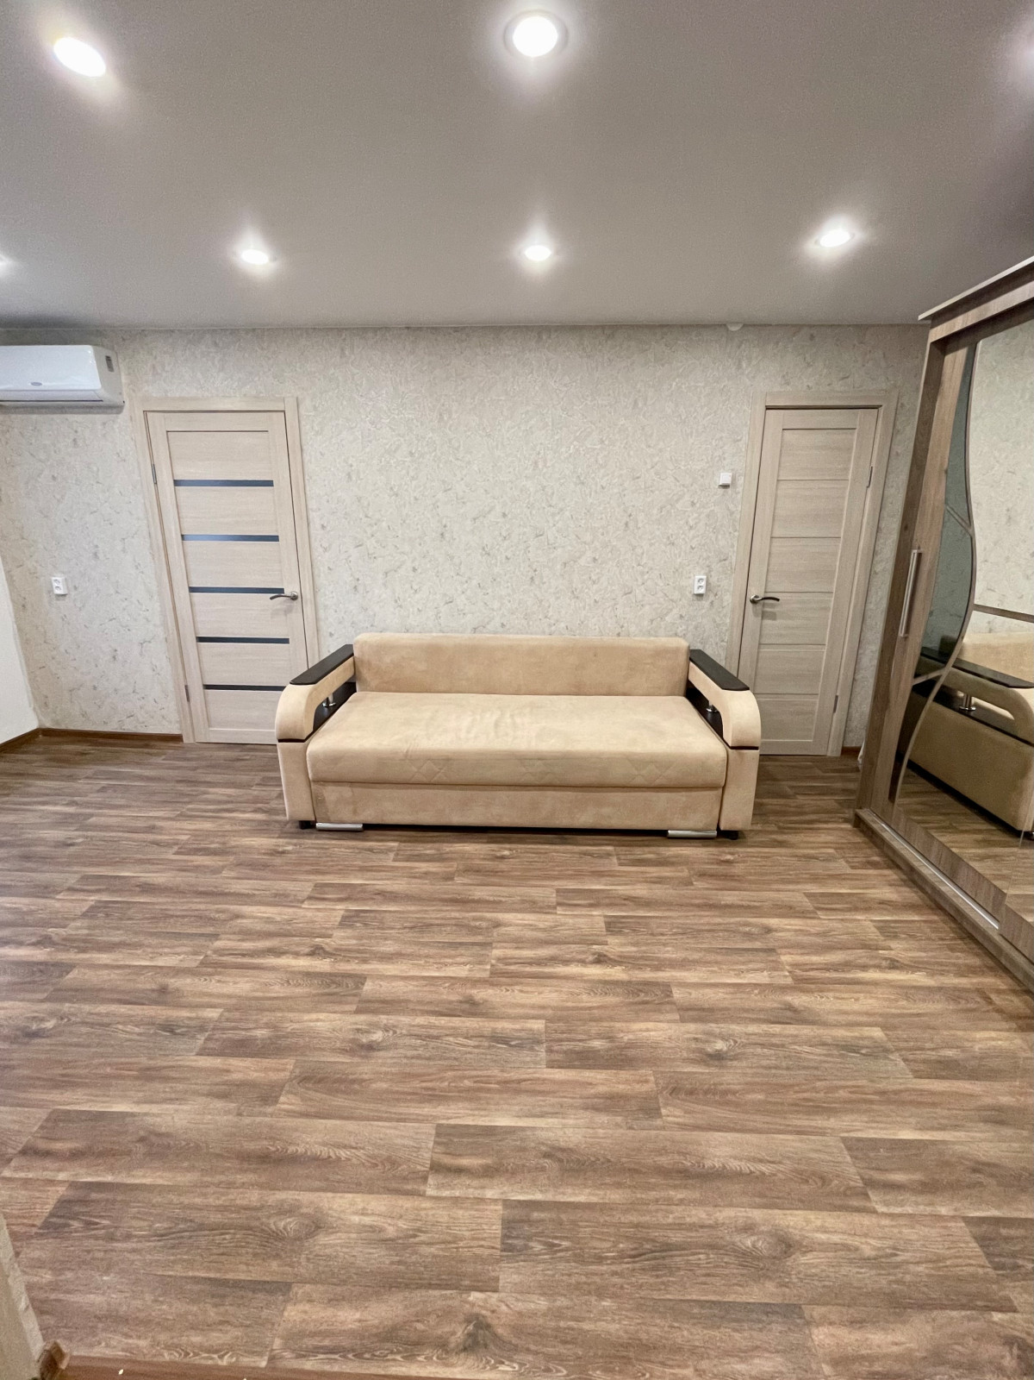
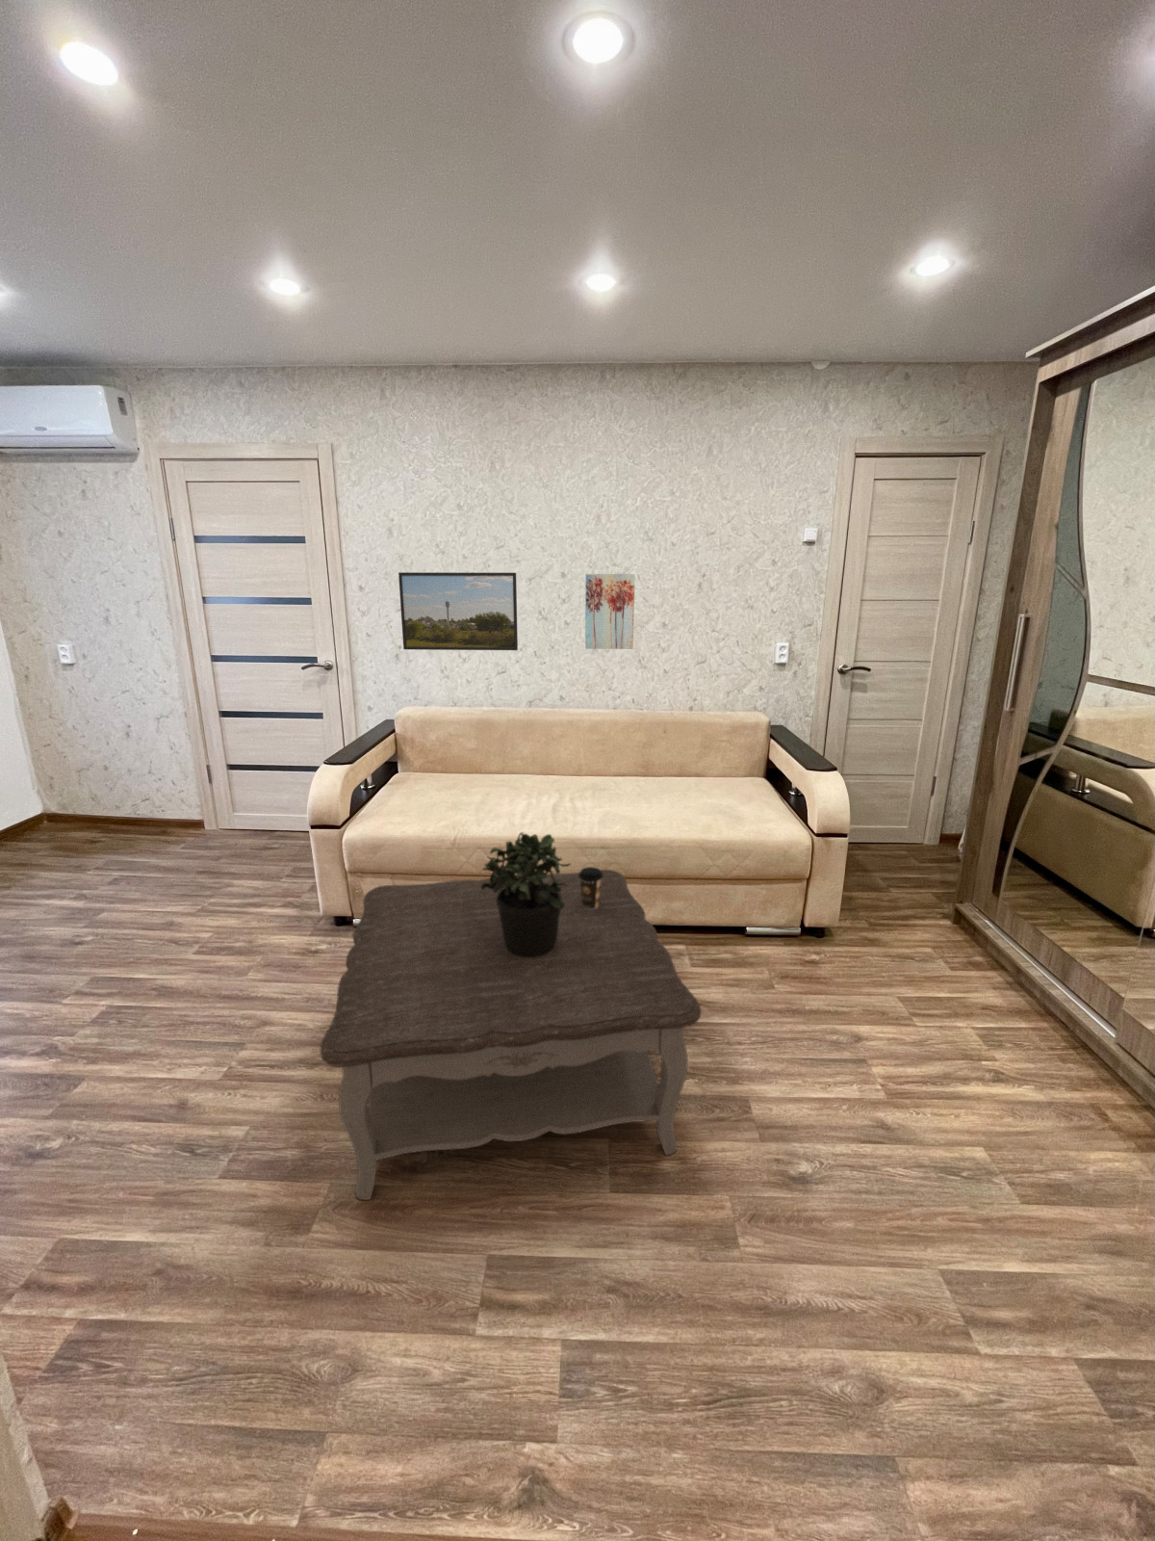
+ coffee cup (590, 887)
+ coffee table (508, 1002)
+ wall art (609, 612)
+ potted plant (528, 889)
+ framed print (459, 612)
